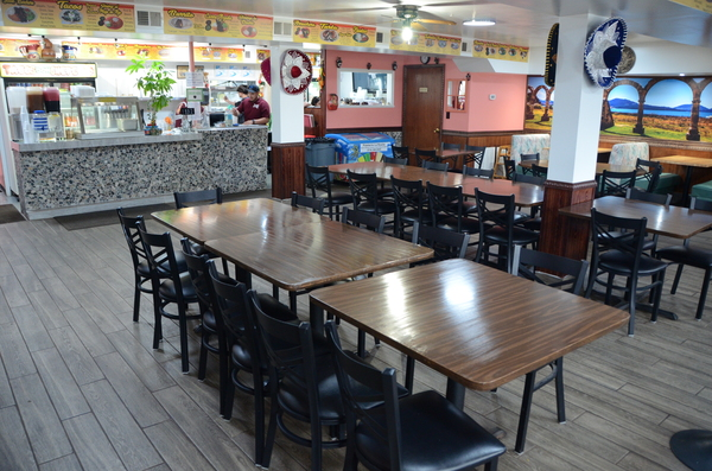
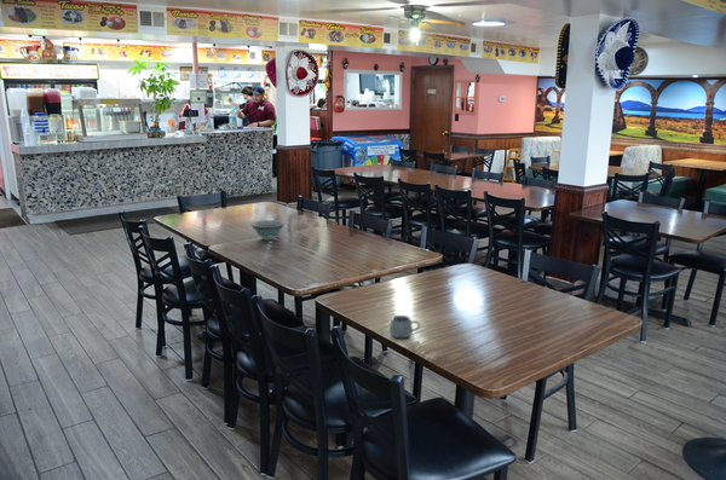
+ mug (404, 326)
+ bowl (267, 231)
